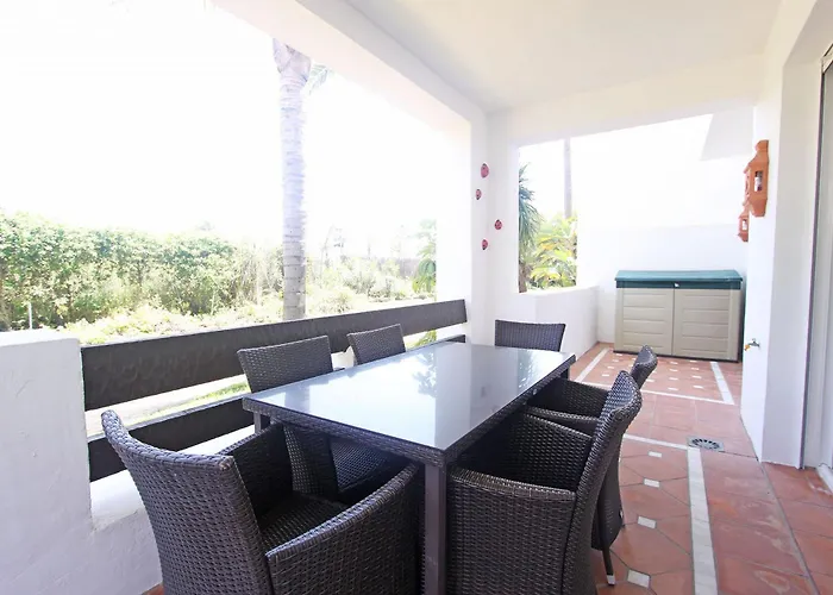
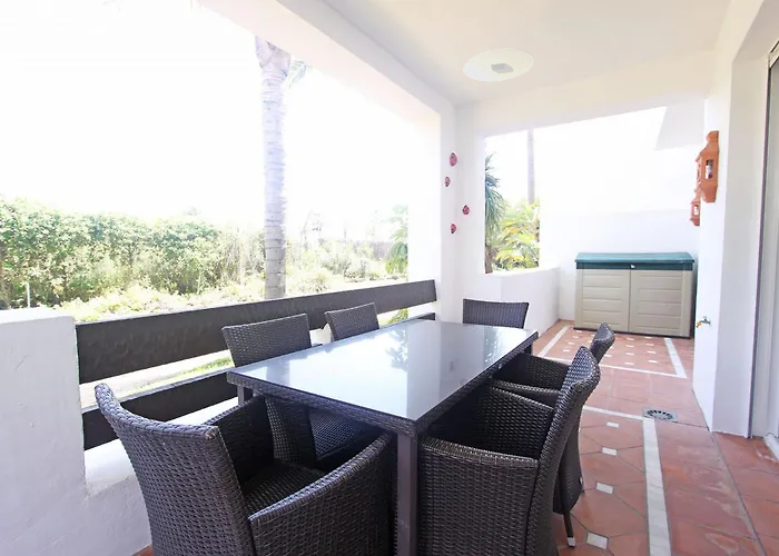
+ ceiling light (497, 63)
